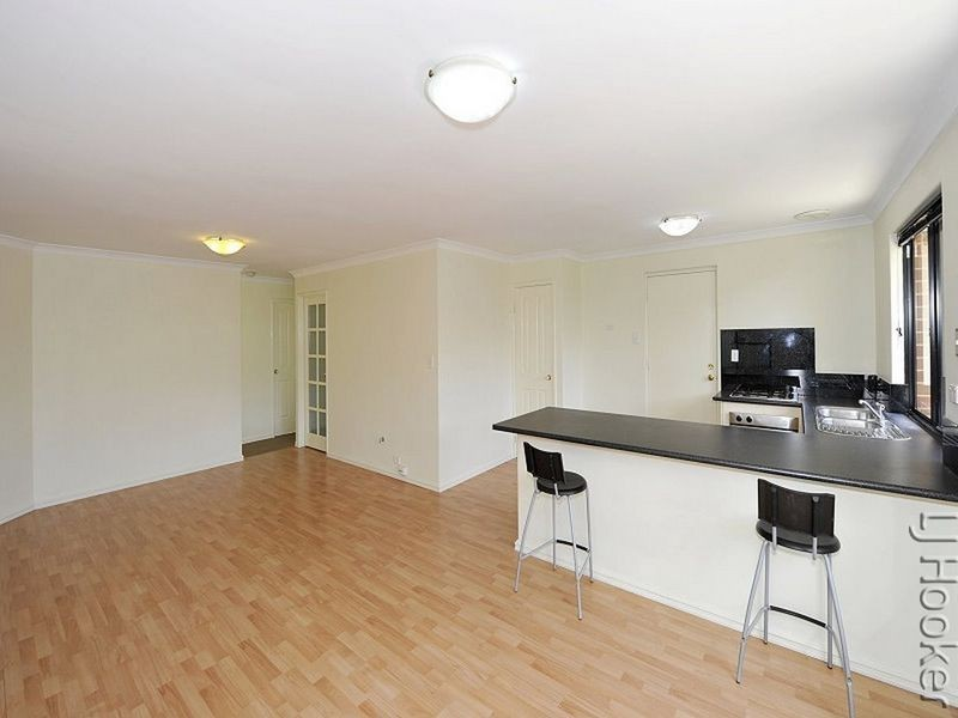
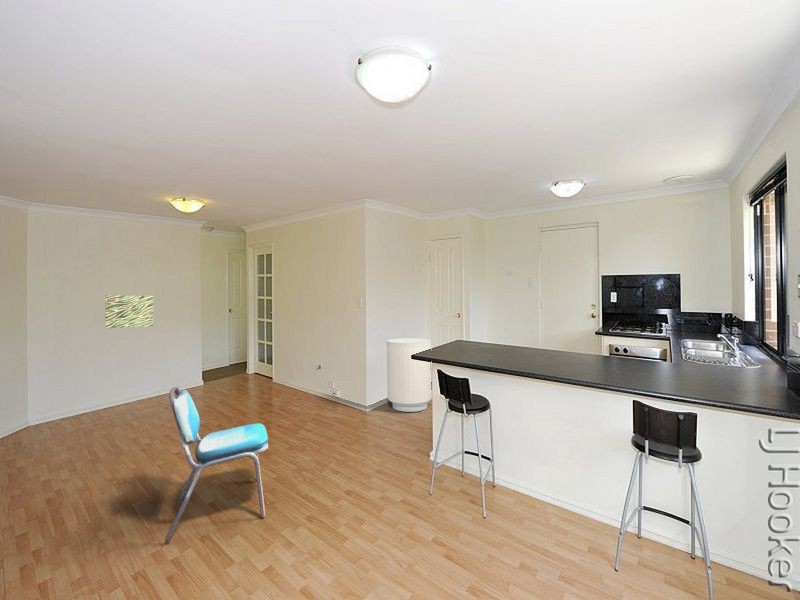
+ dining chair (219, 445)
+ wall art (130, 311)
+ trash can (409, 373)
